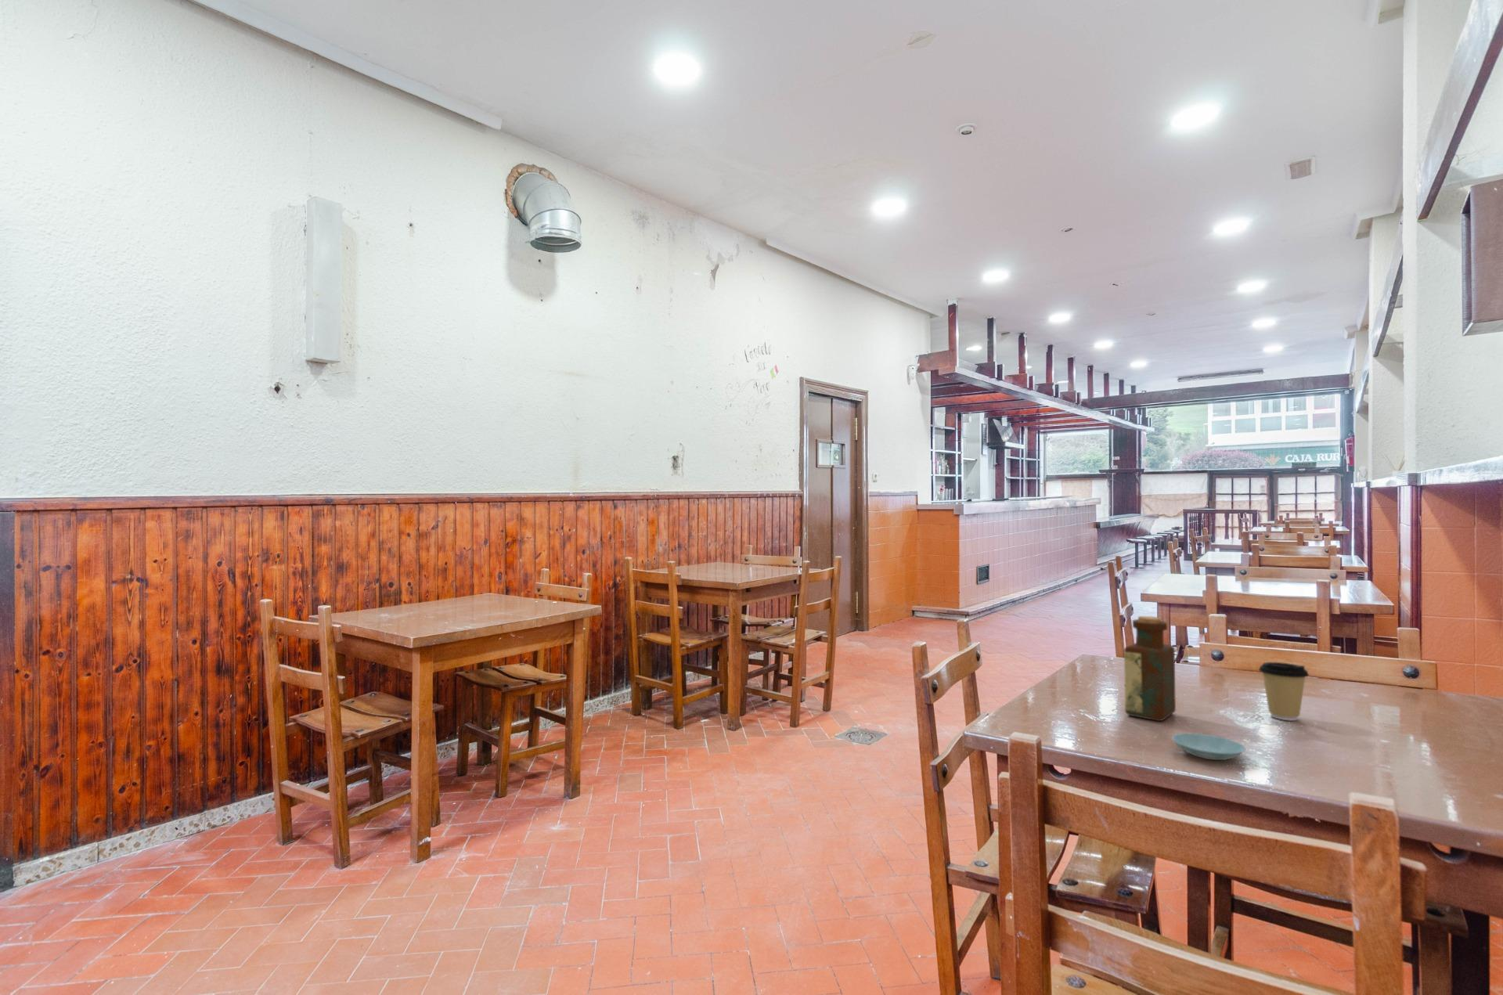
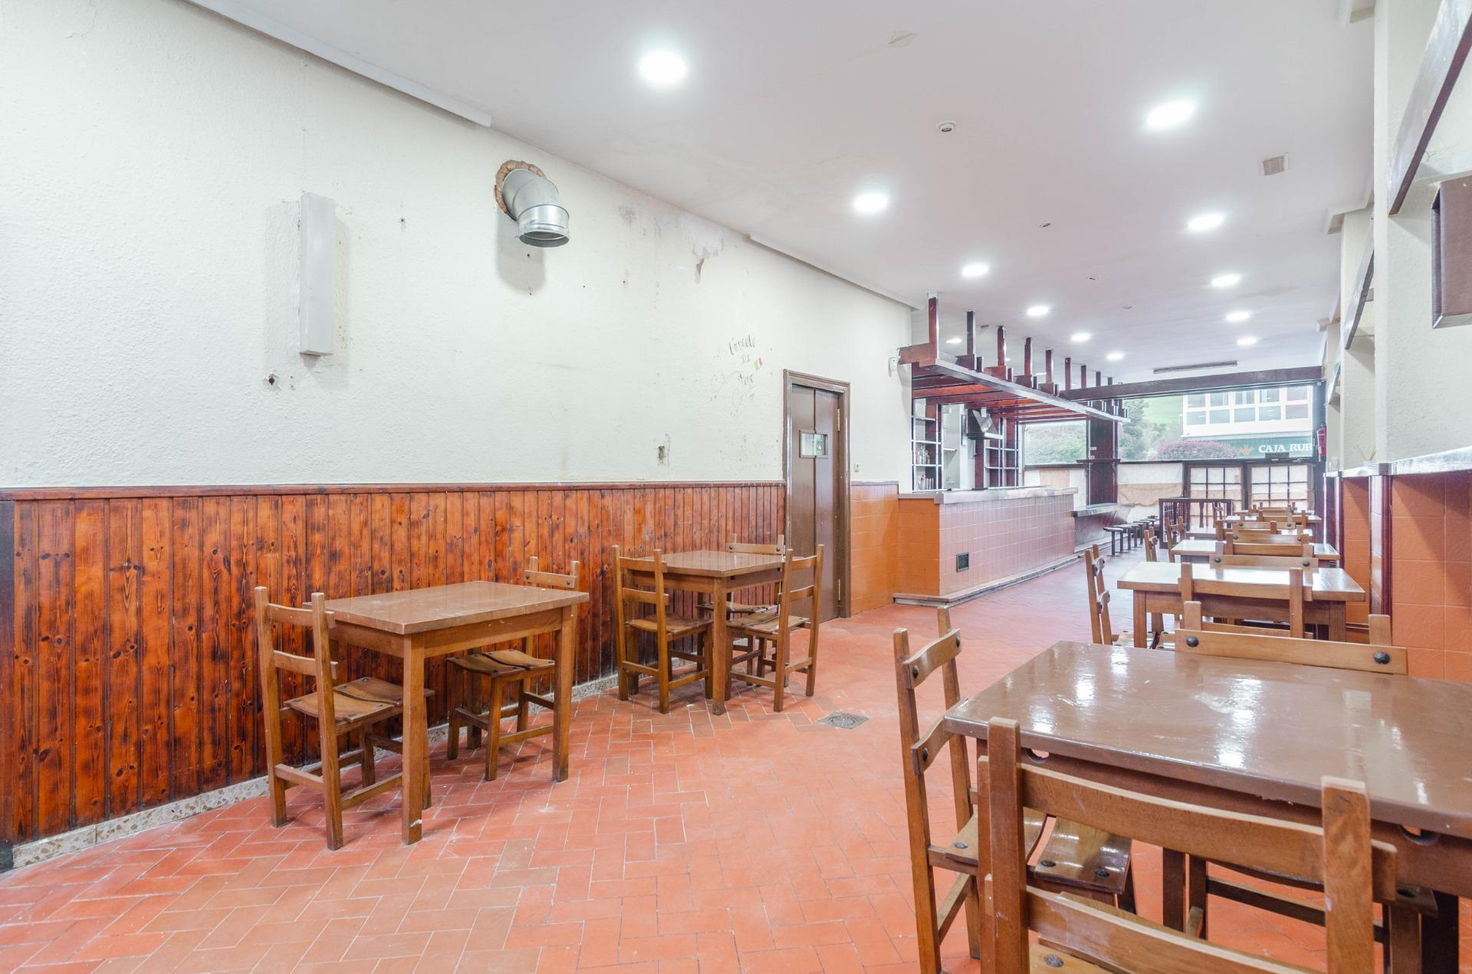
- bottle (1149, 665)
- saucer (1208, 748)
- coffee cup (1283, 690)
